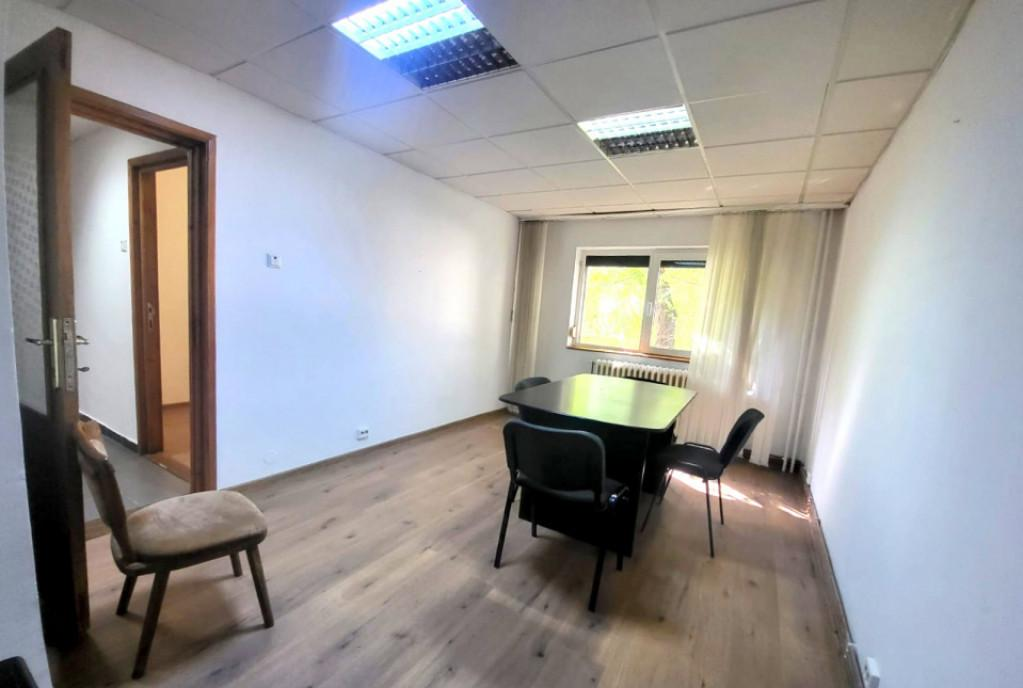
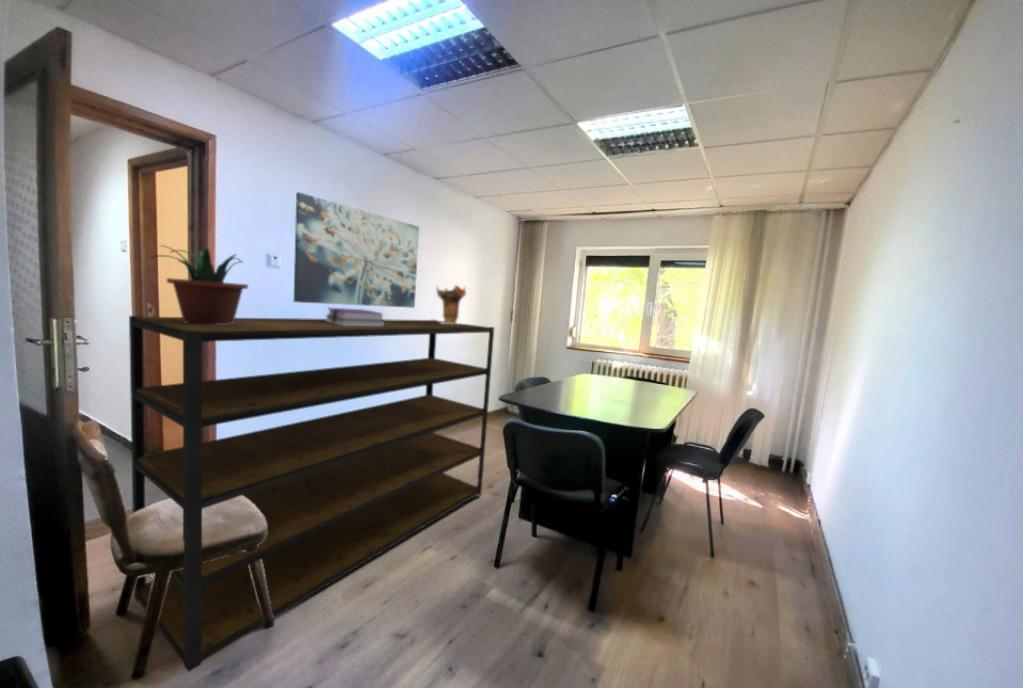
+ wall art (364, 259)
+ potted plant (201, 285)
+ notebook (354, 316)
+ shelving unit (356, 431)
+ decorative vase (450, 304)
